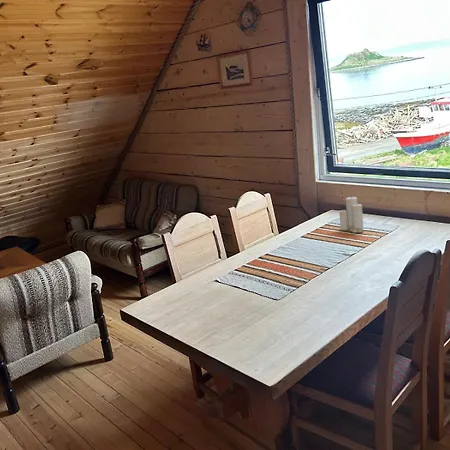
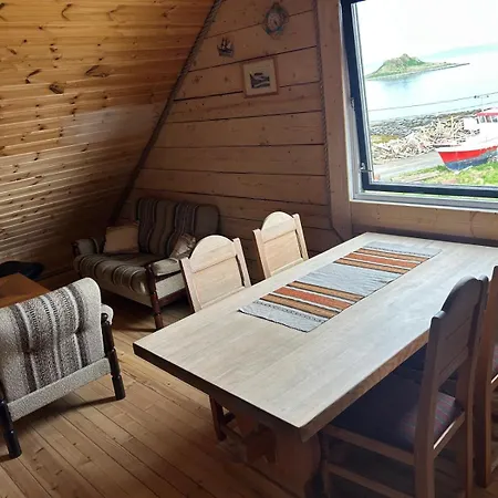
- candle (351, 212)
